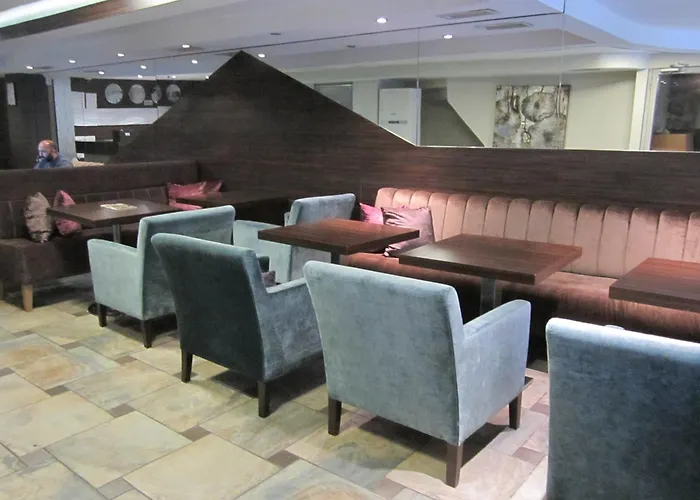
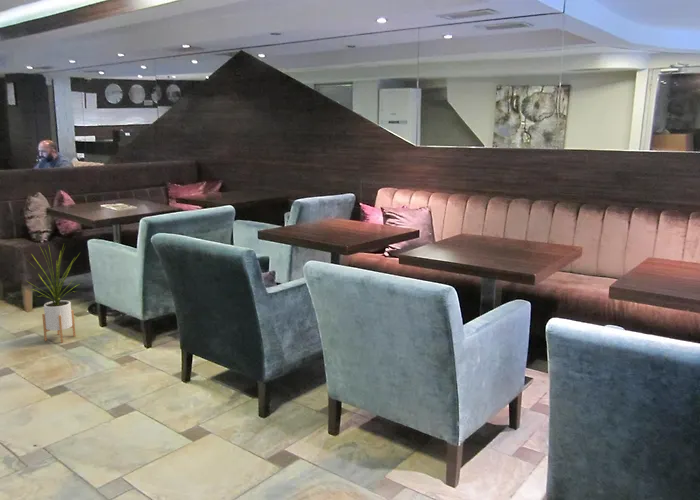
+ house plant (55, 293)
